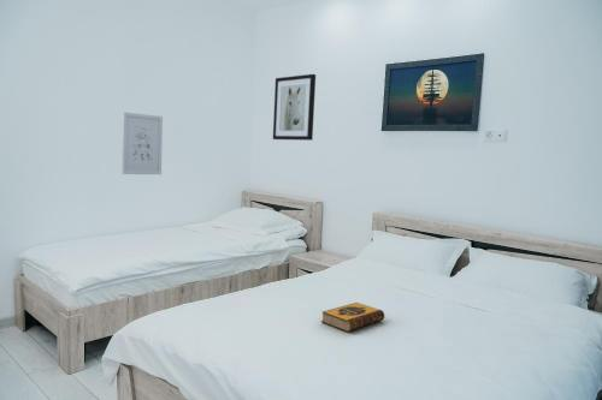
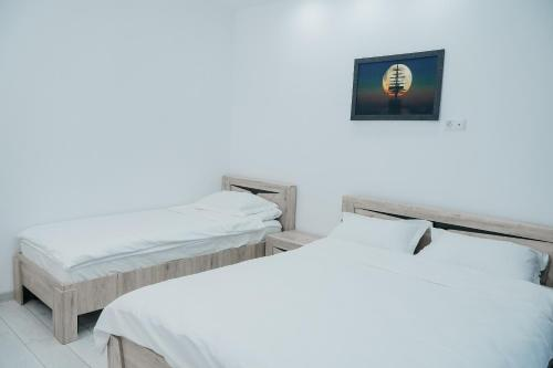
- hardback book (353, 316)
- wall art (142, 144)
- wall art (293, 108)
